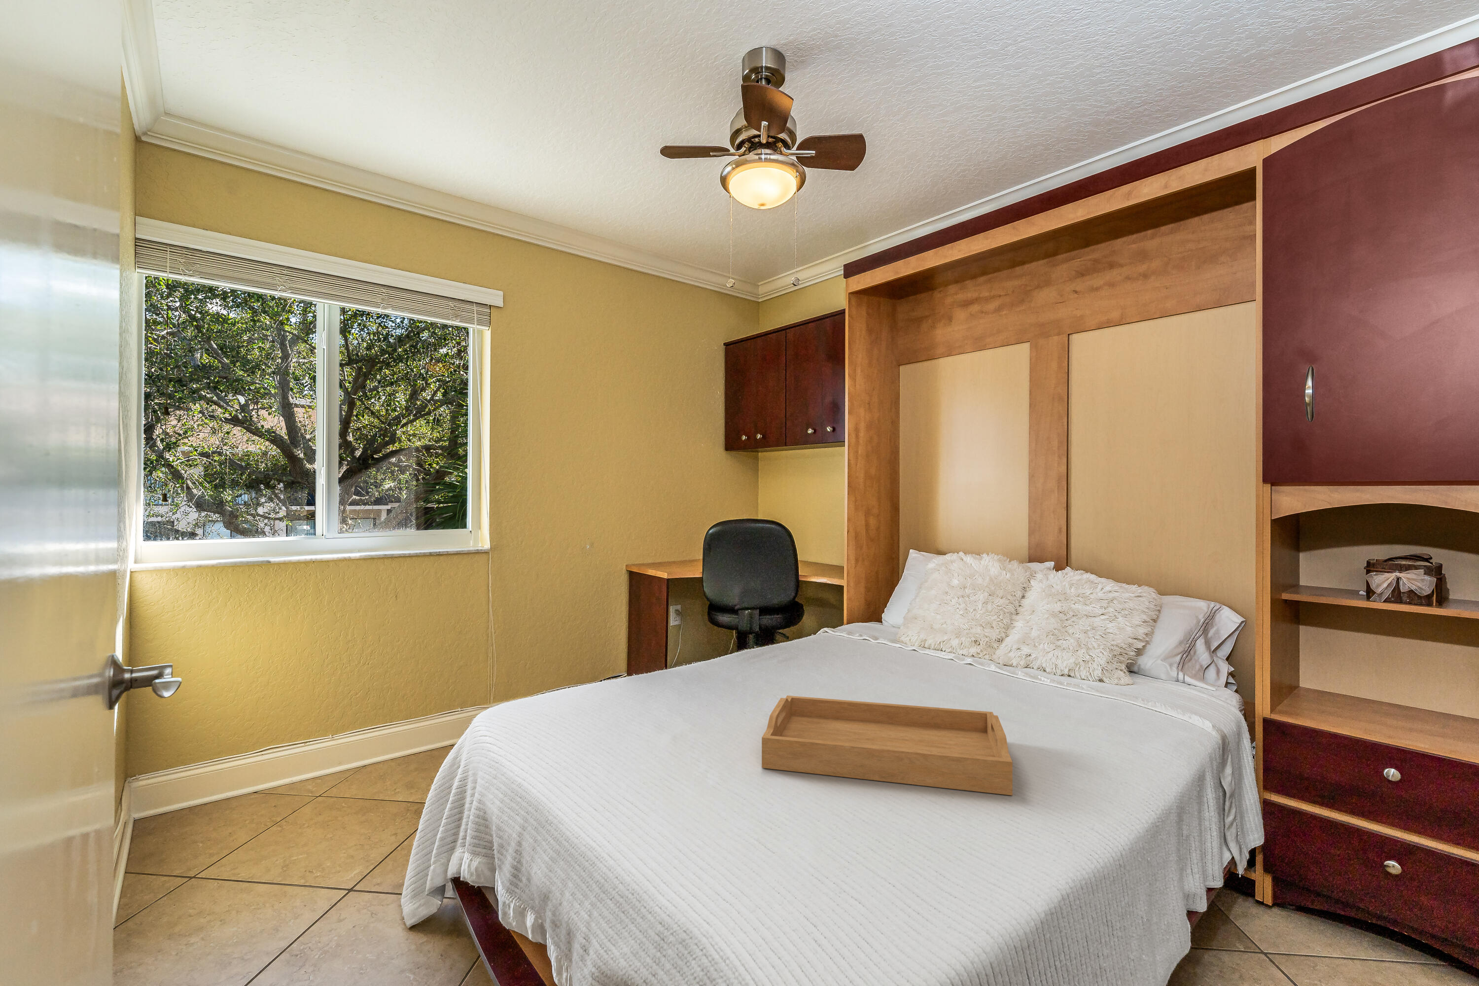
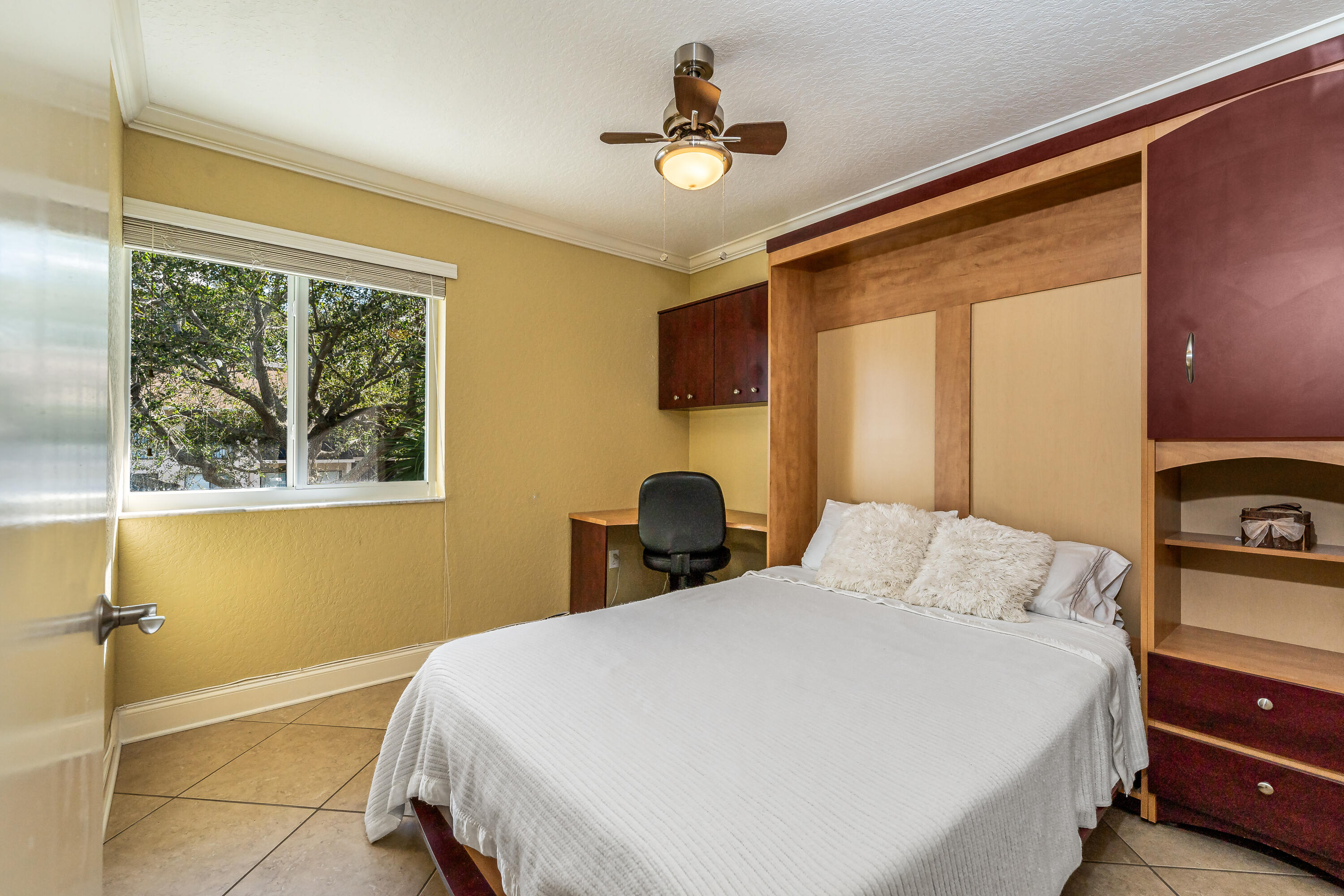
- serving tray (884, 734)
